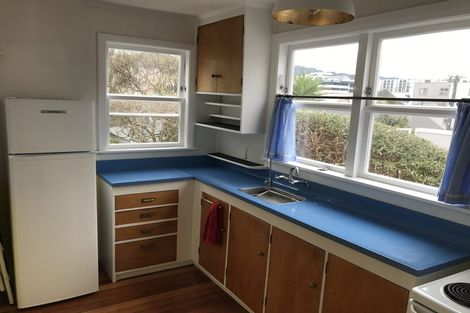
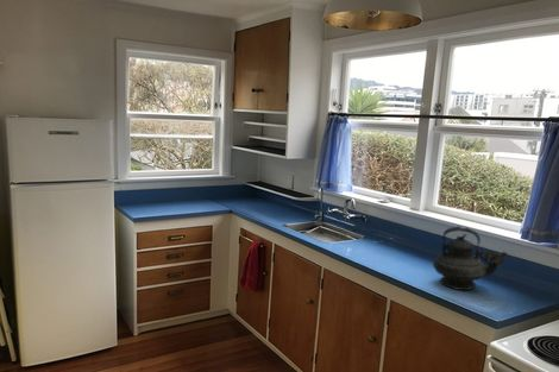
+ teapot (469, 257)
